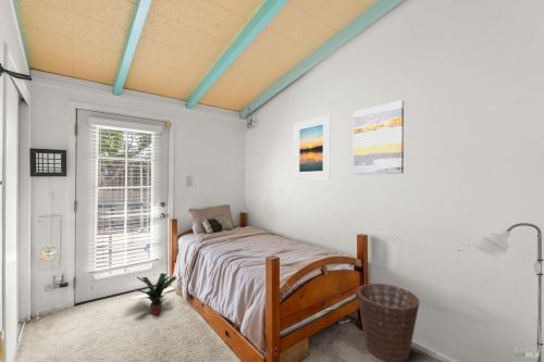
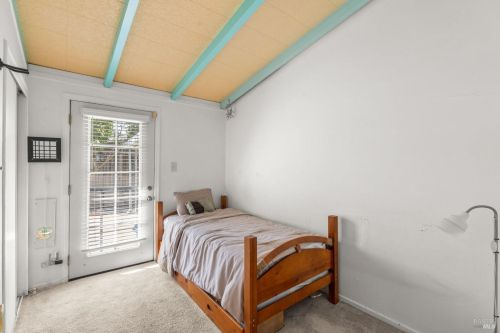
- wall art (376, 140)
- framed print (310, 149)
- basket (386, 321)
- potted plant (156, 292)
